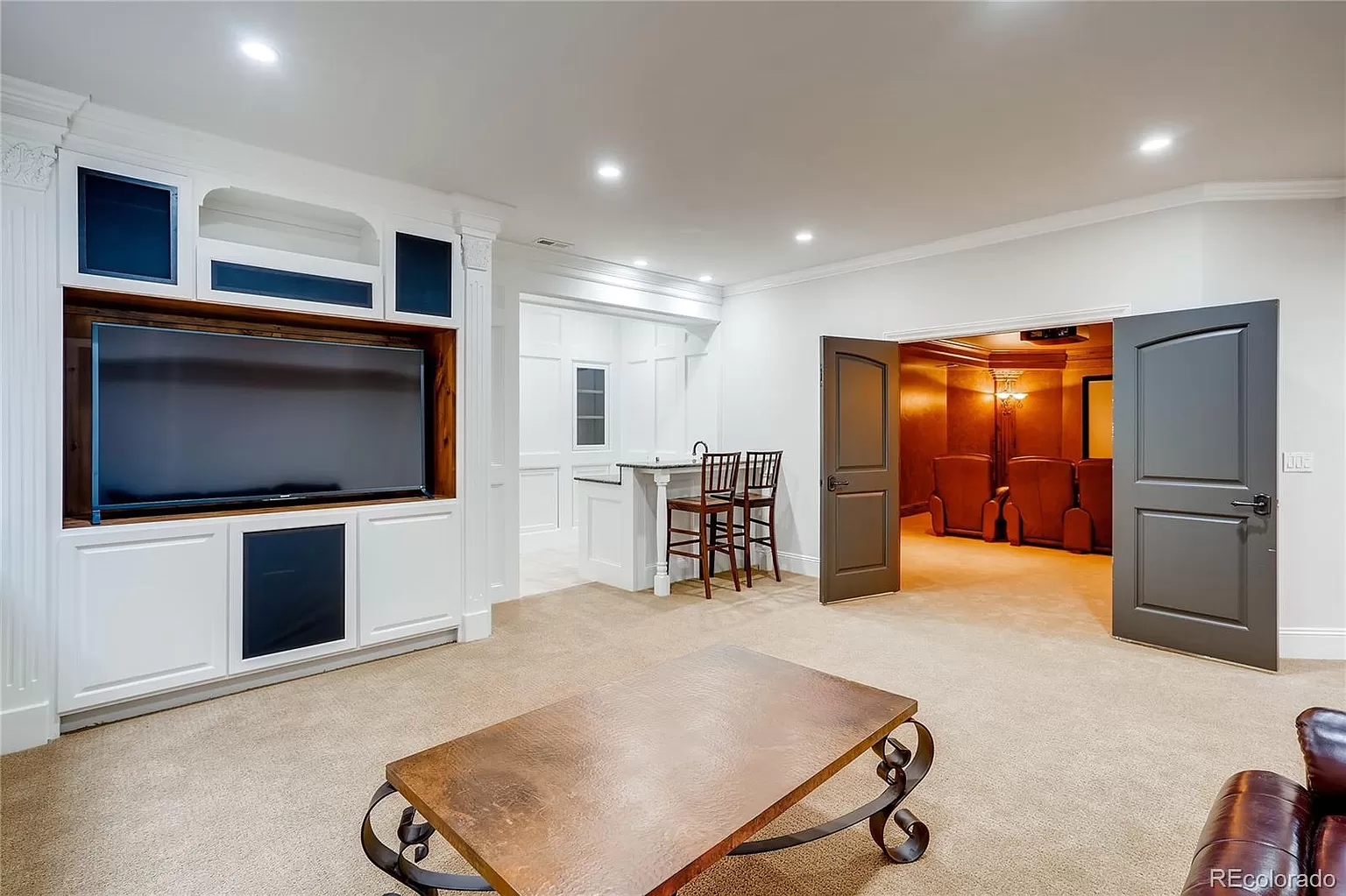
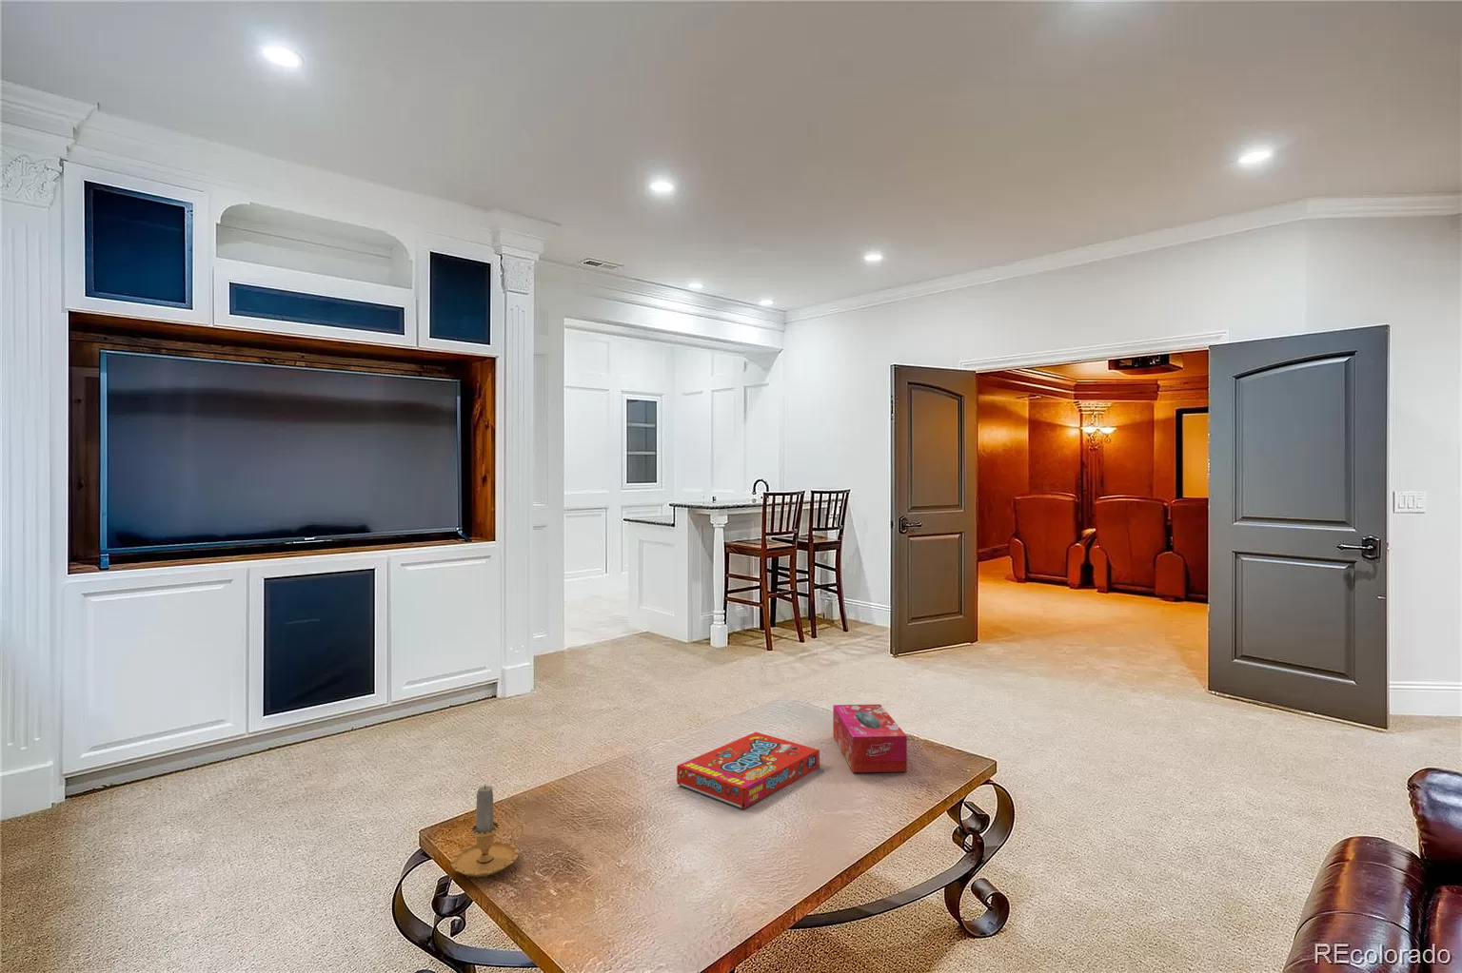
+ candle (491, 822)
+ tissue box (867, 735)
+ snack box (751, 766)
